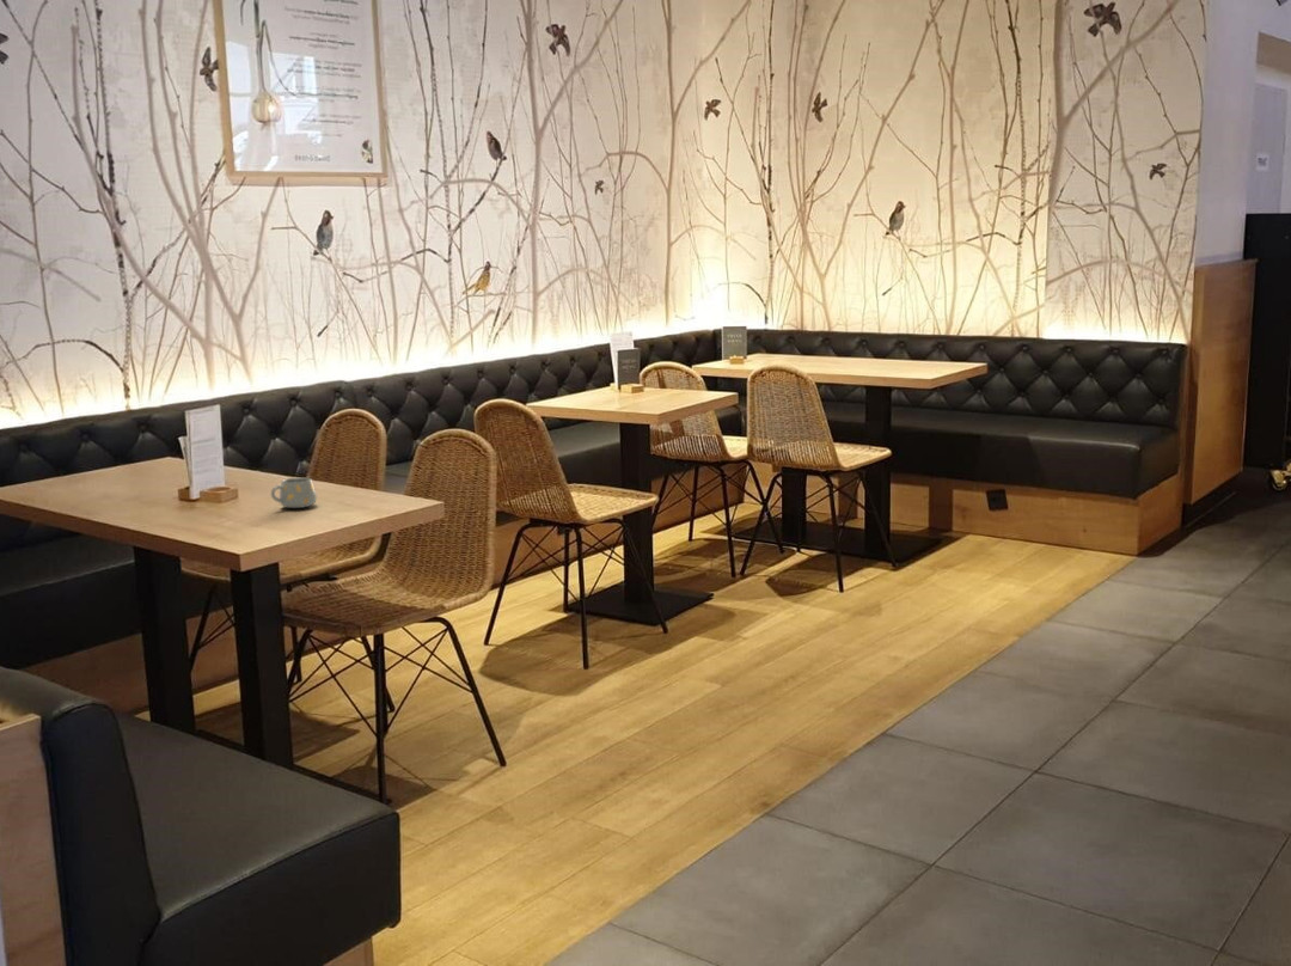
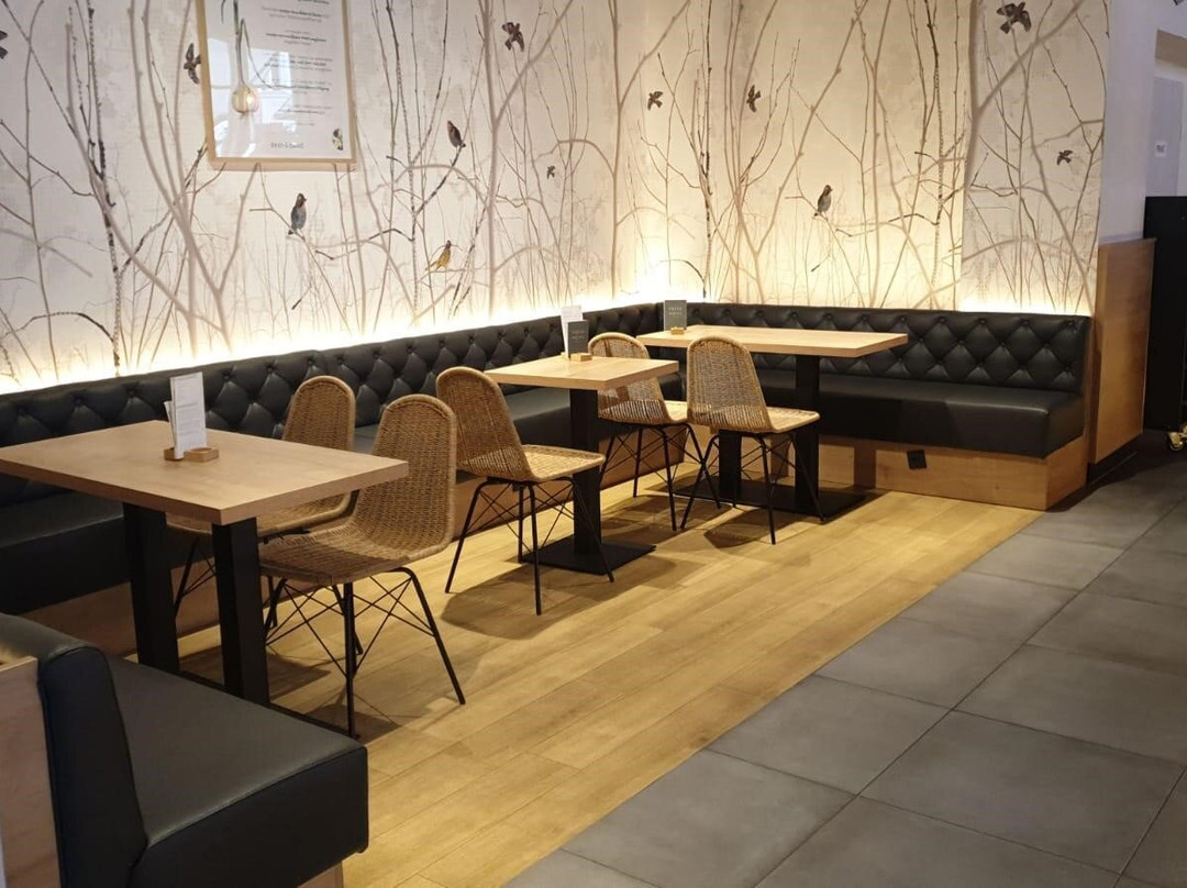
- mug (292, 494)
